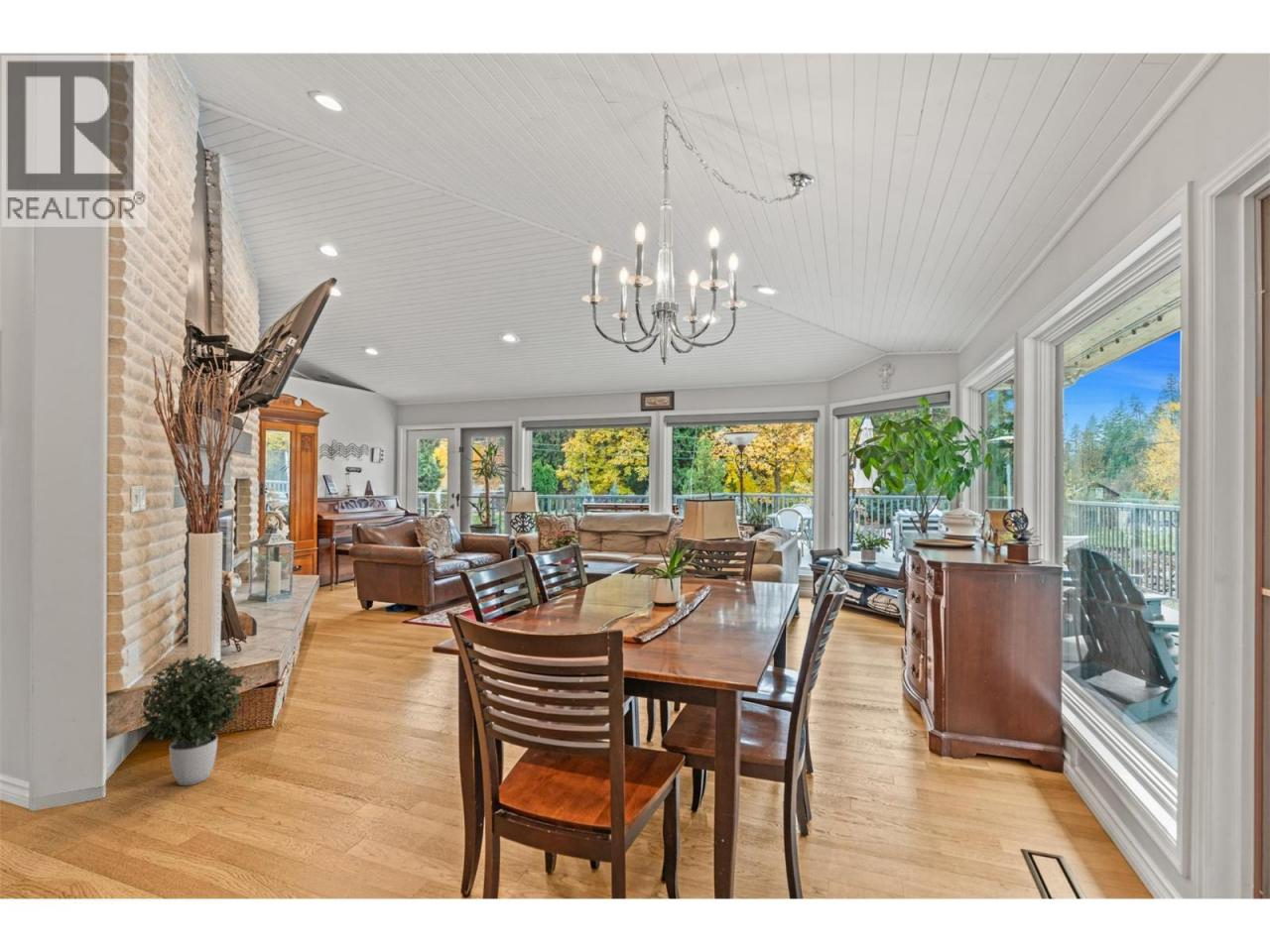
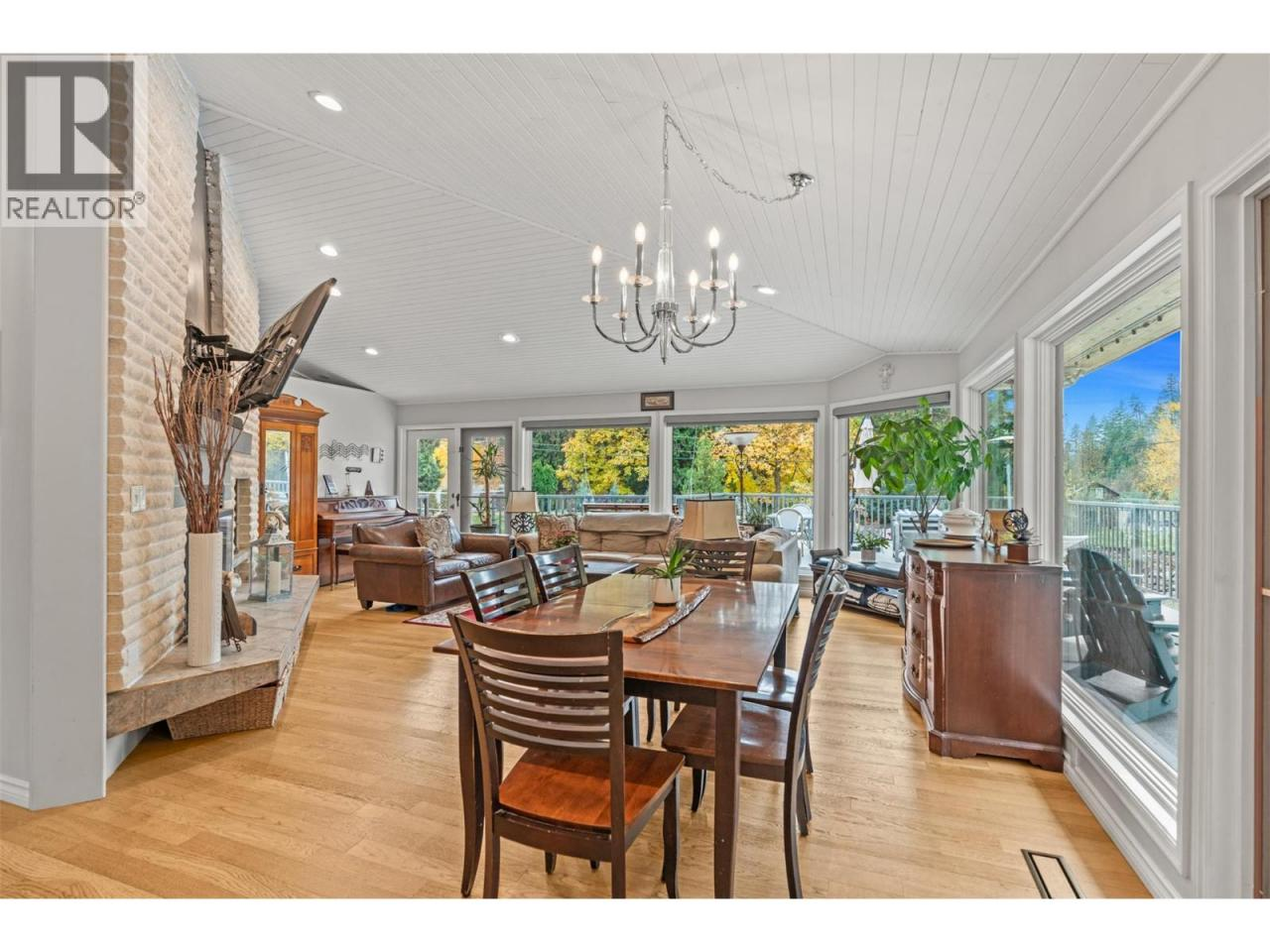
- potted plant (194, 717)
